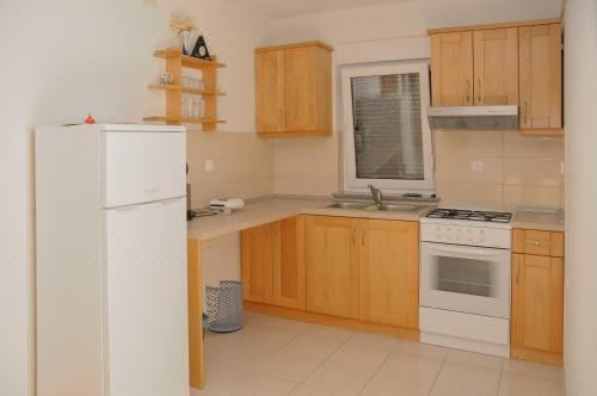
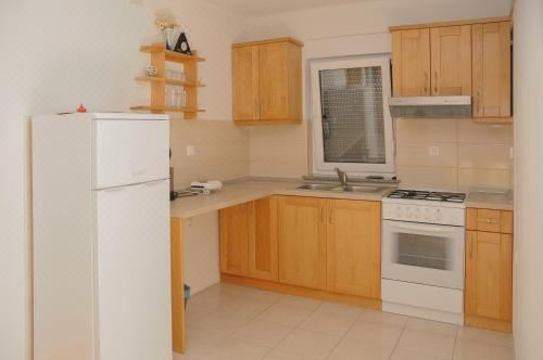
- waste bin (224, 305)
